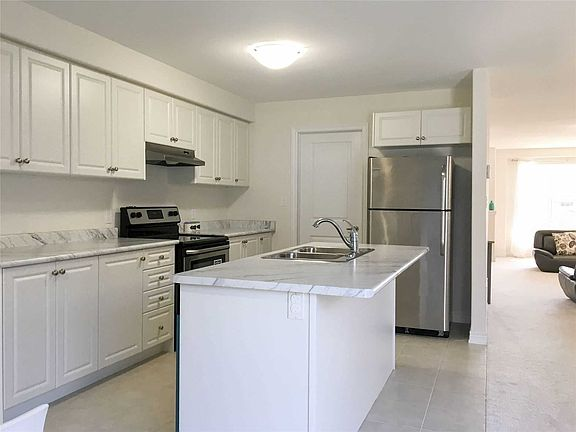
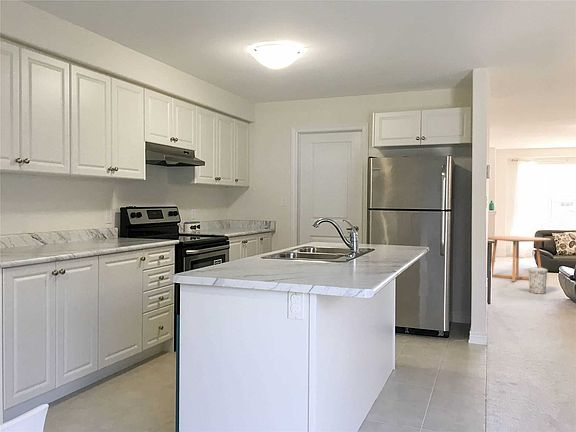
+ dining table (515, 258)
+ trash can (537, 279)
